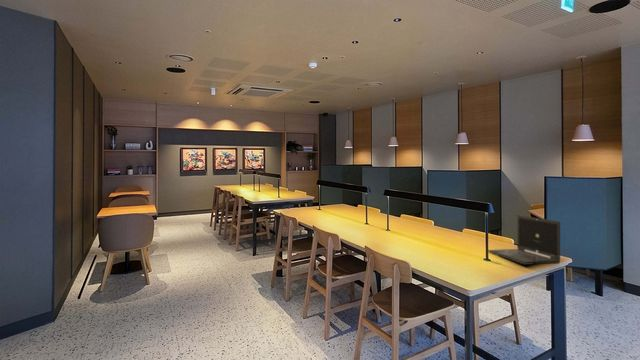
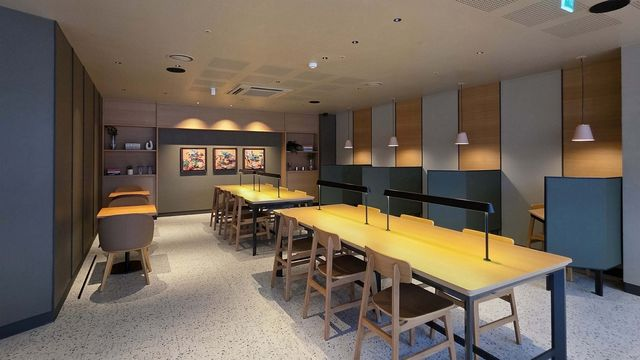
- laptop (521, 238)
